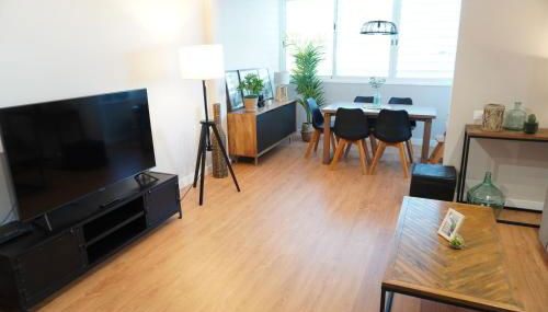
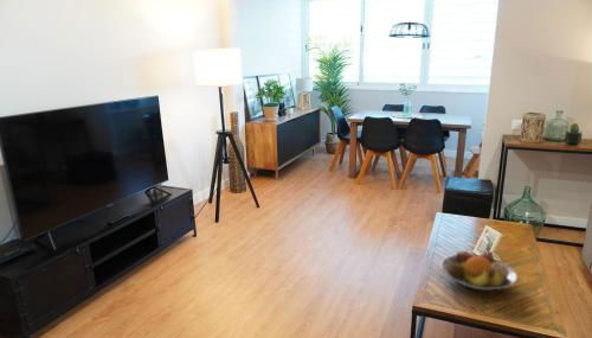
+ fruit bowl (477, 267)
